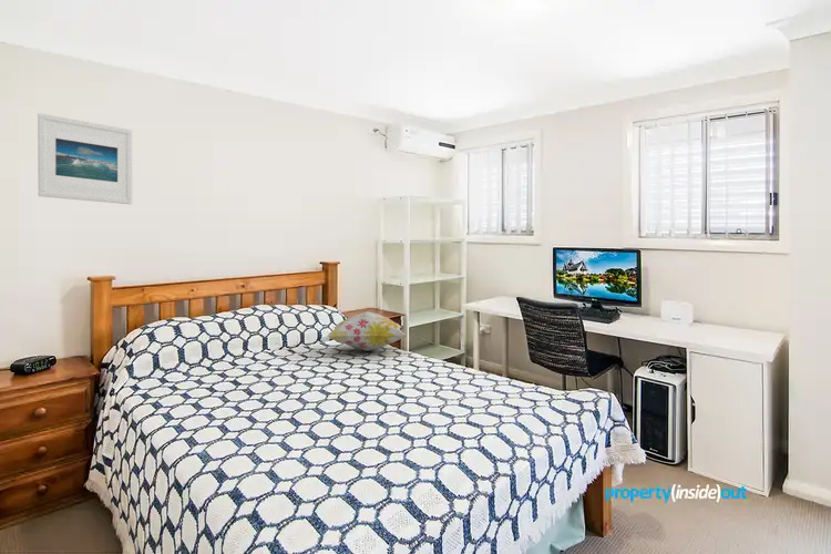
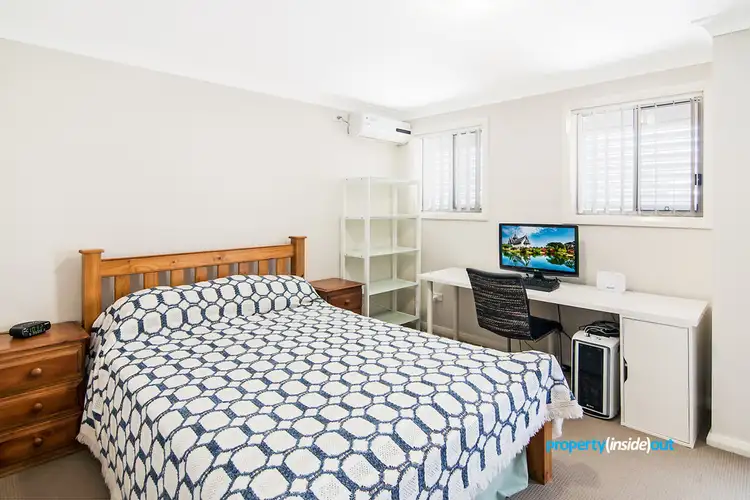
- decorative pillow (367, 330)
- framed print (88, 161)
